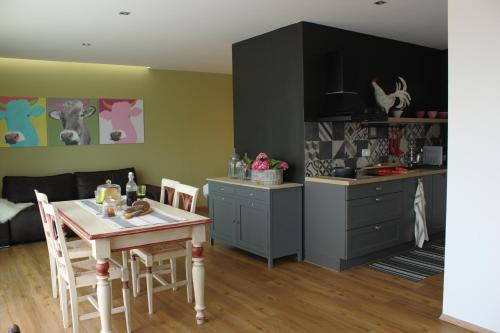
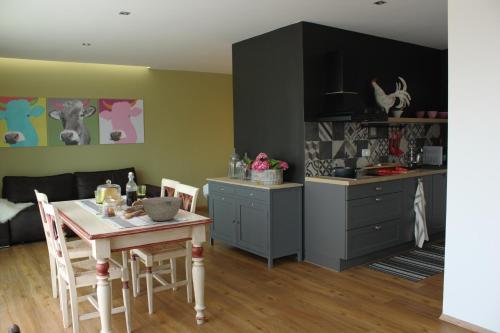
+ bowl (162, 209)
